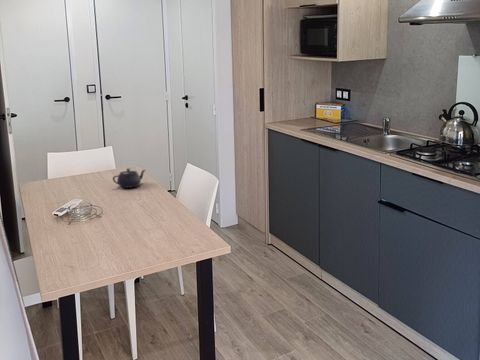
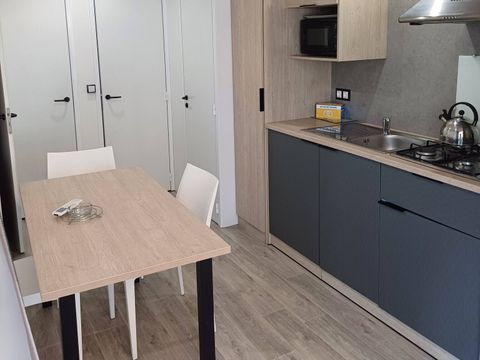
- teapot (129, 177)
